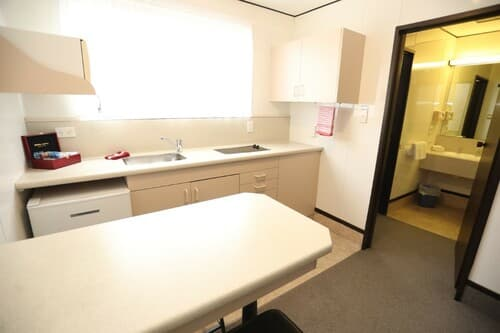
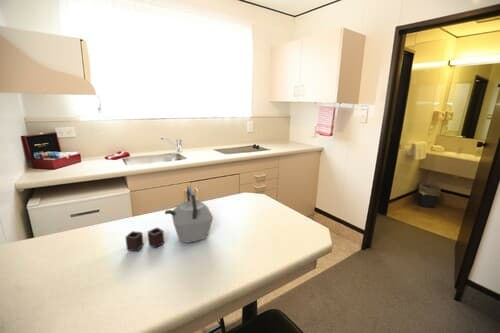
+ kettle (172, 217)
